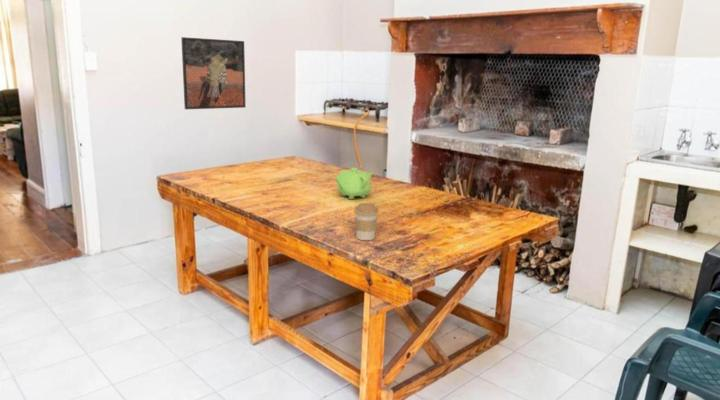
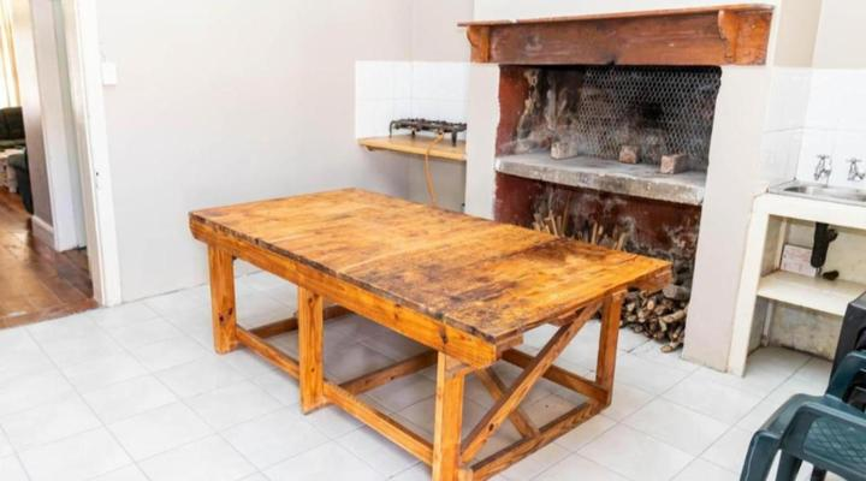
- coffee cup (366, 221)
- teapot (353, 182)
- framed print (215, 74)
